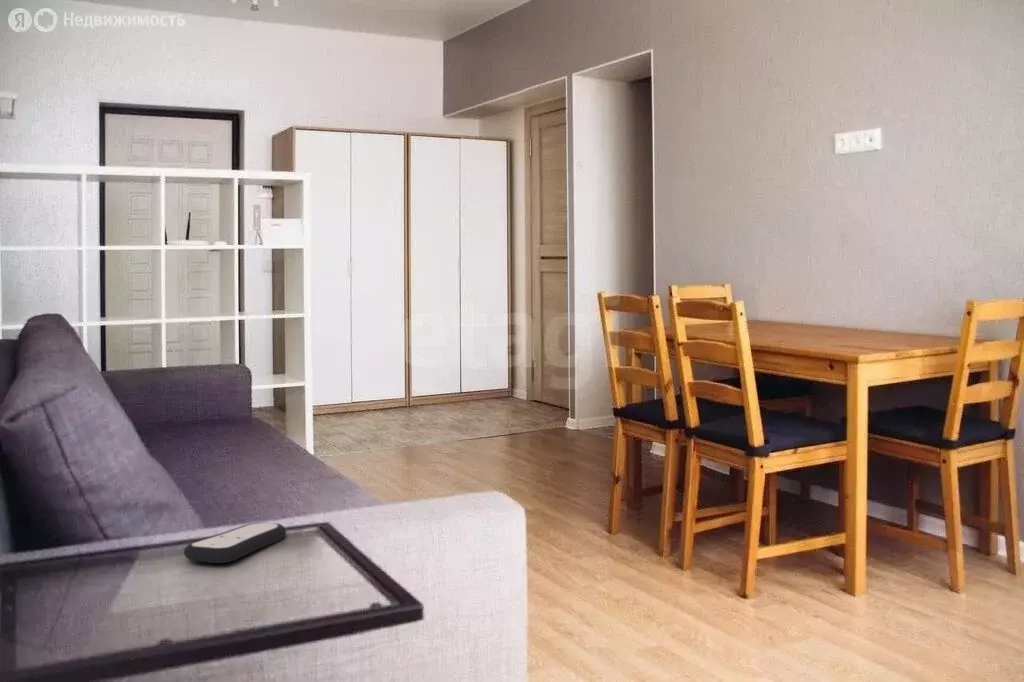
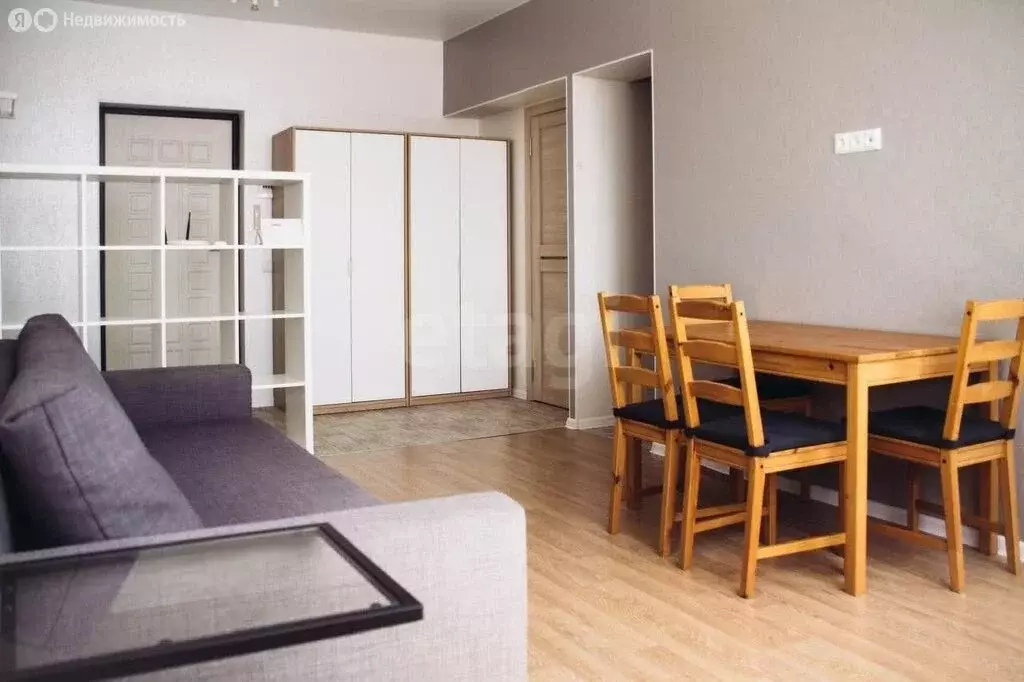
- remote control (239, 540)
